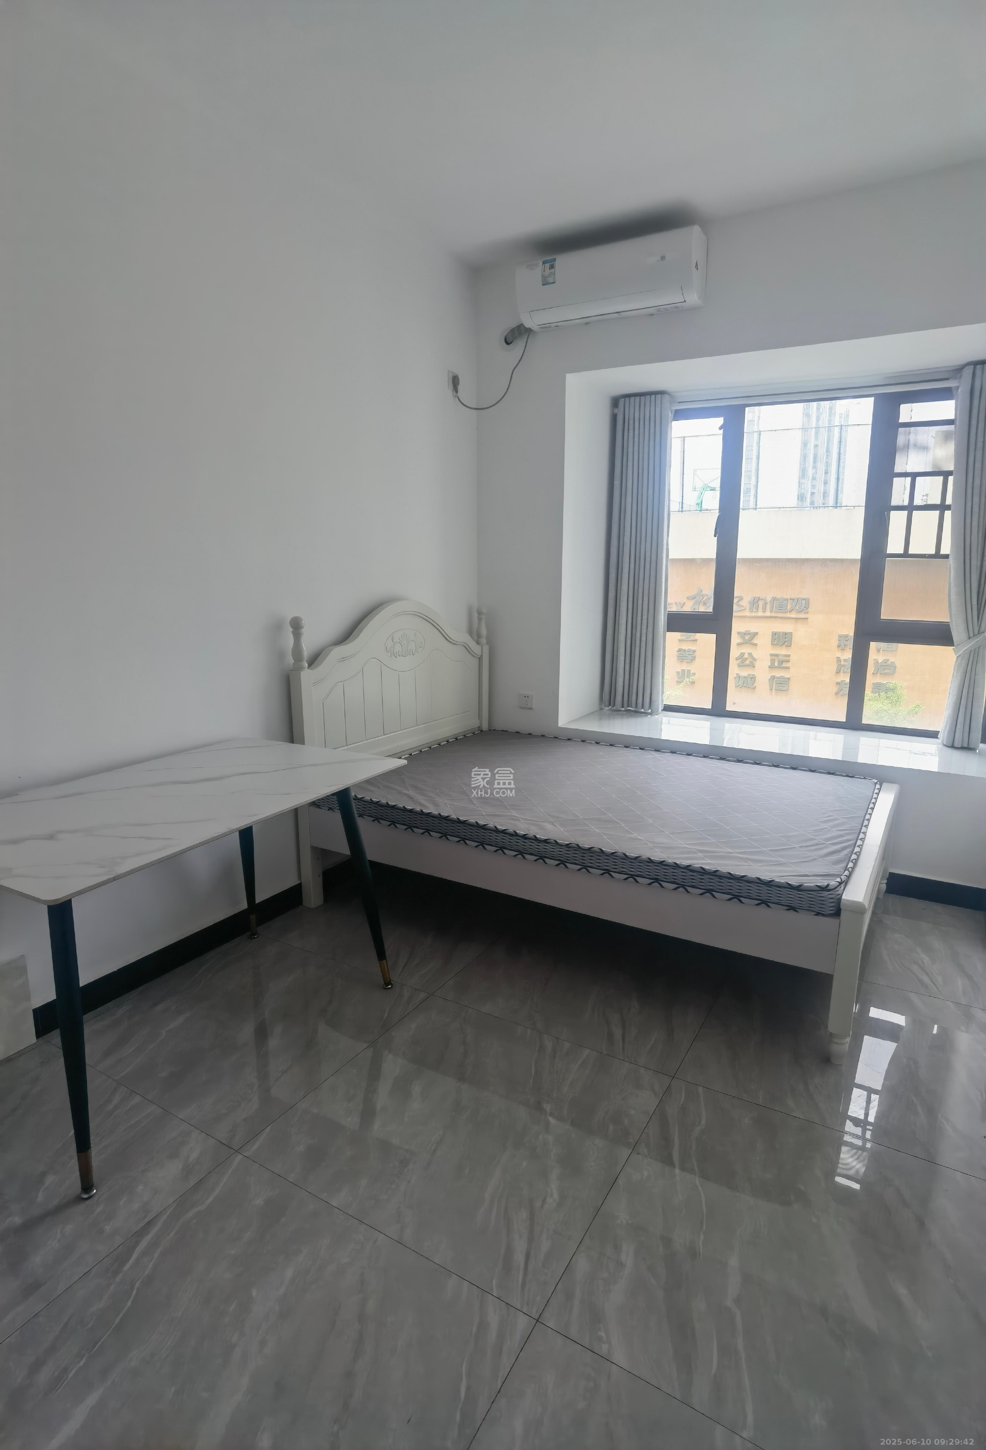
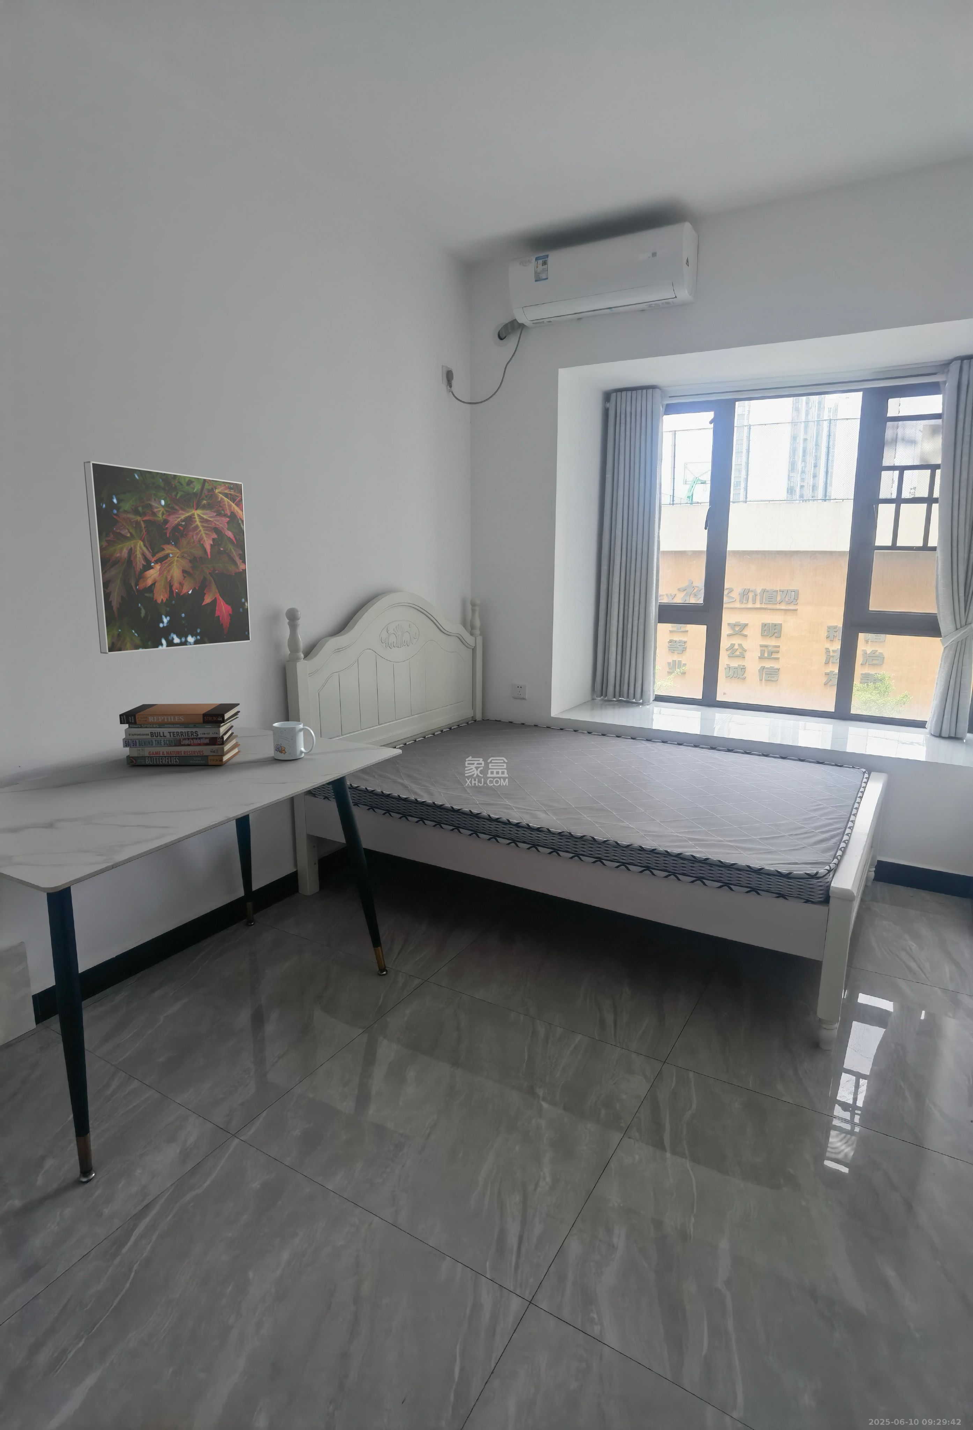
+ book stack (182, 733)
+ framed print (177, 561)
+ mug (294, 741)
